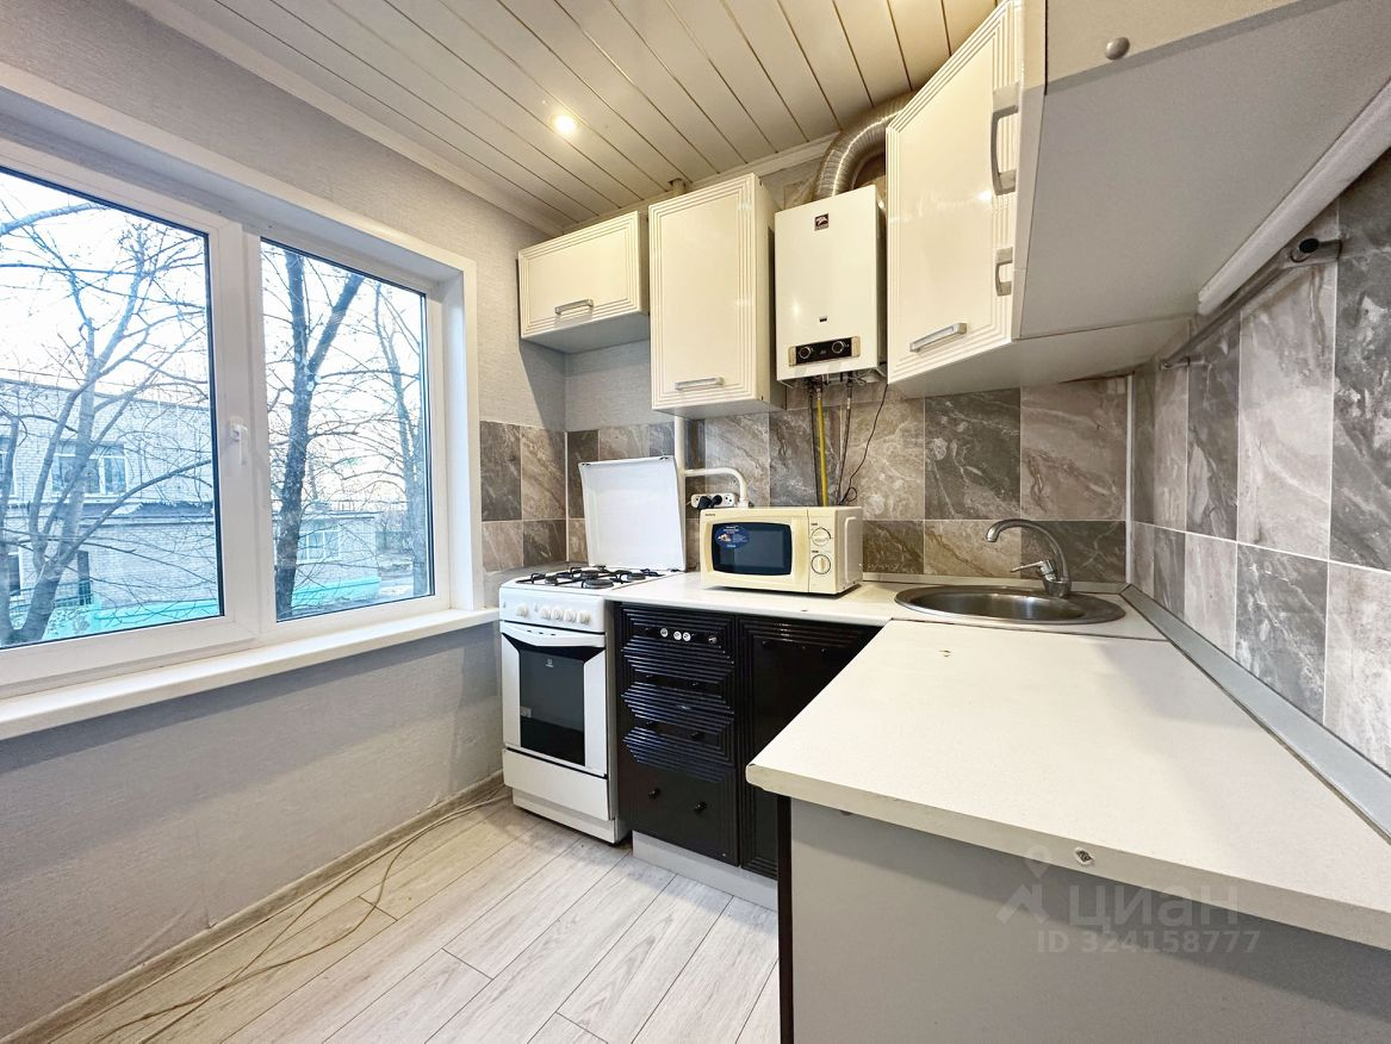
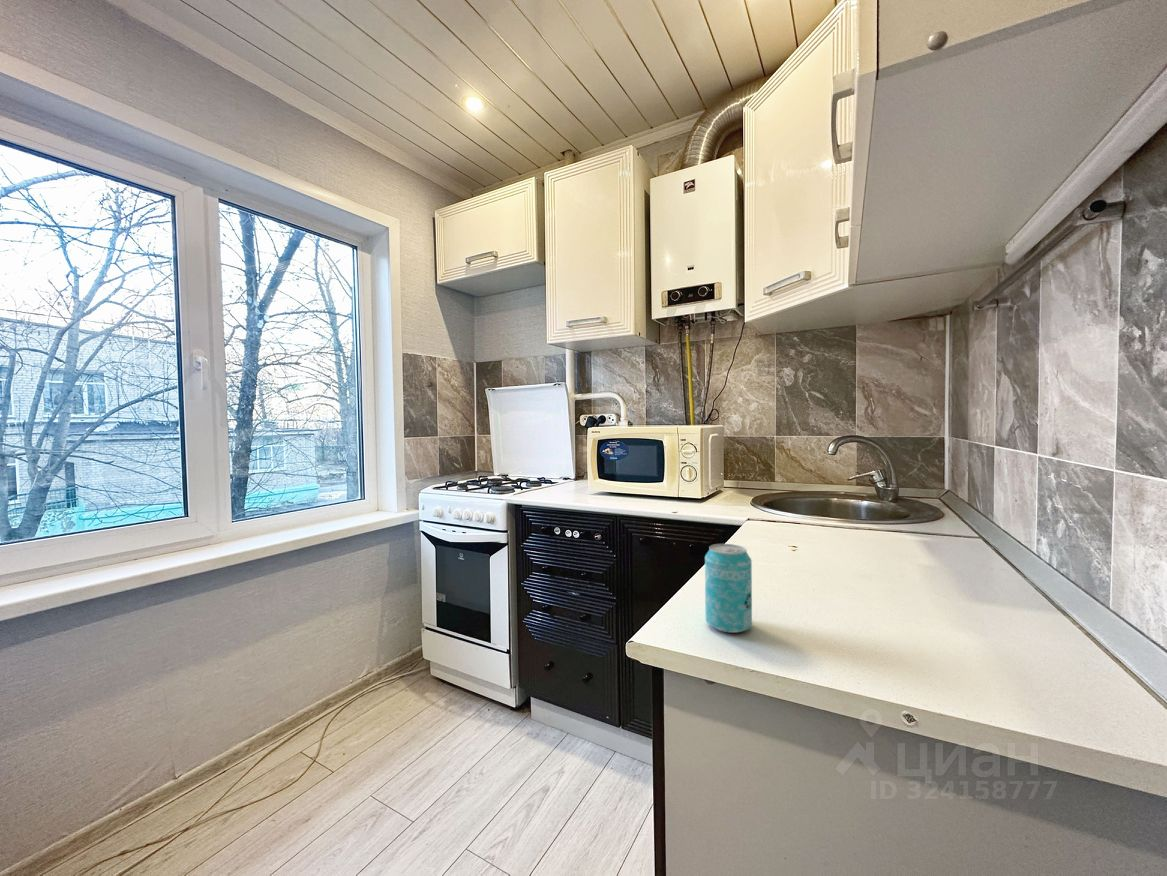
+ beverage can (728, 586)
